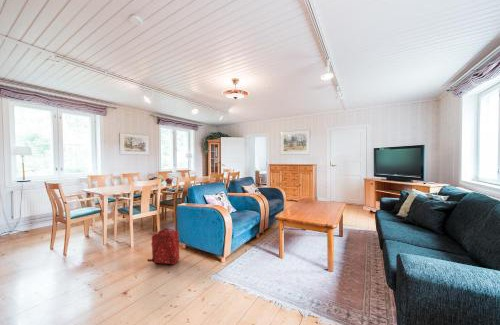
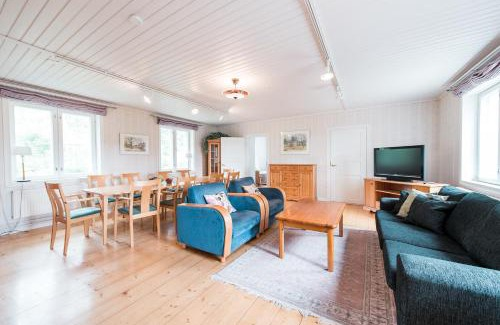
- backpack (165, 246)
